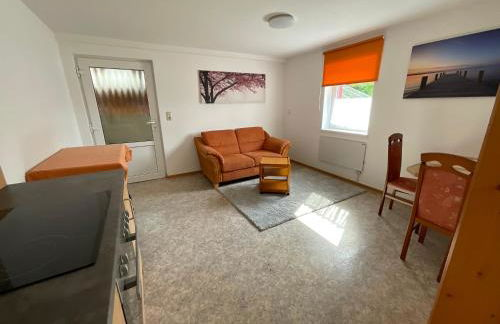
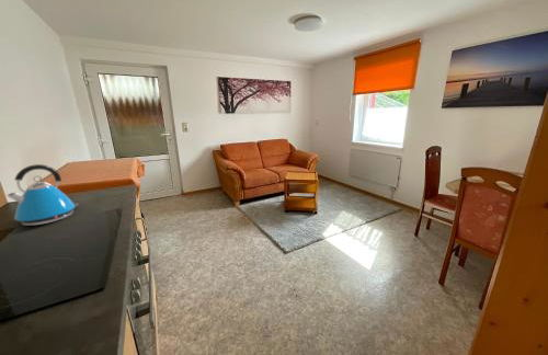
+ kettle (43, 191)
